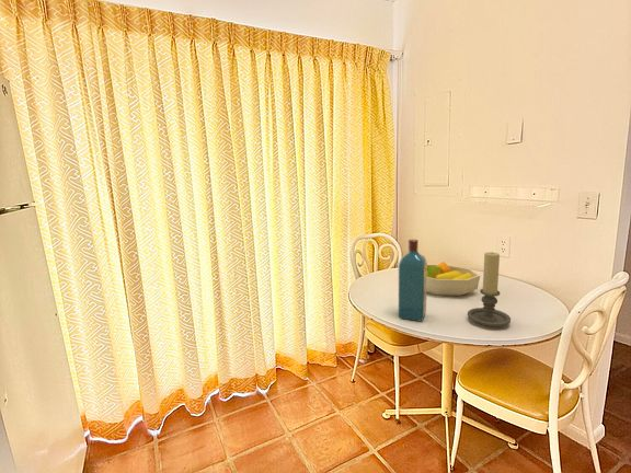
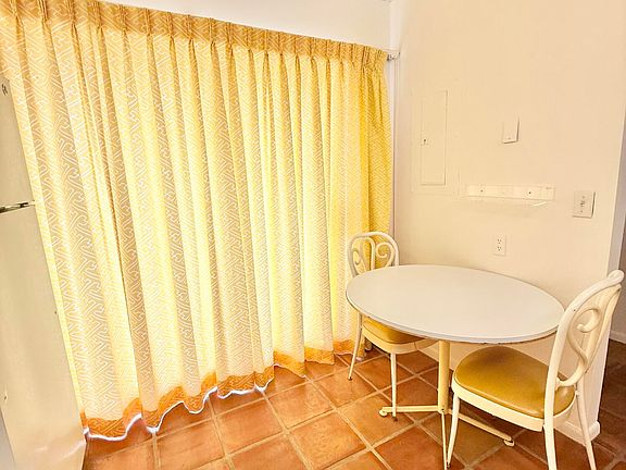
- fruit bowl (440, 276)
- liquor (412, 278)
- candle holder (490, 286)
